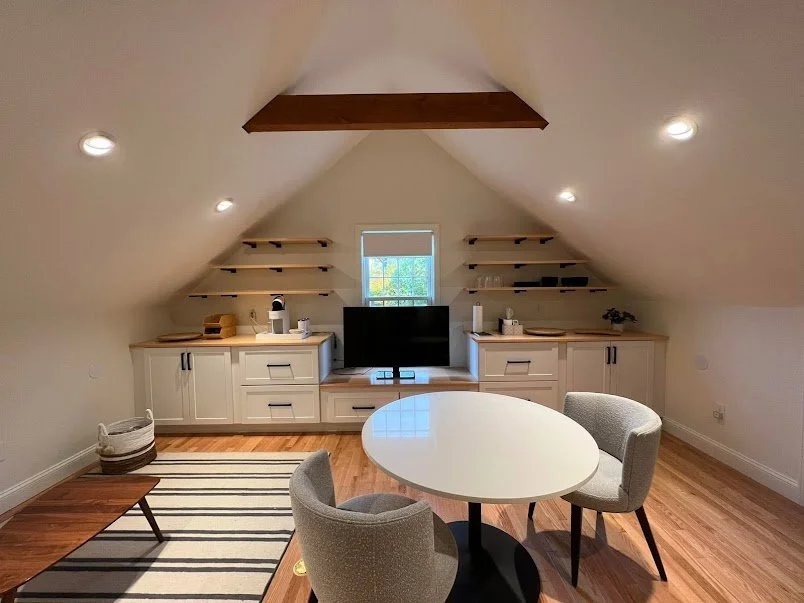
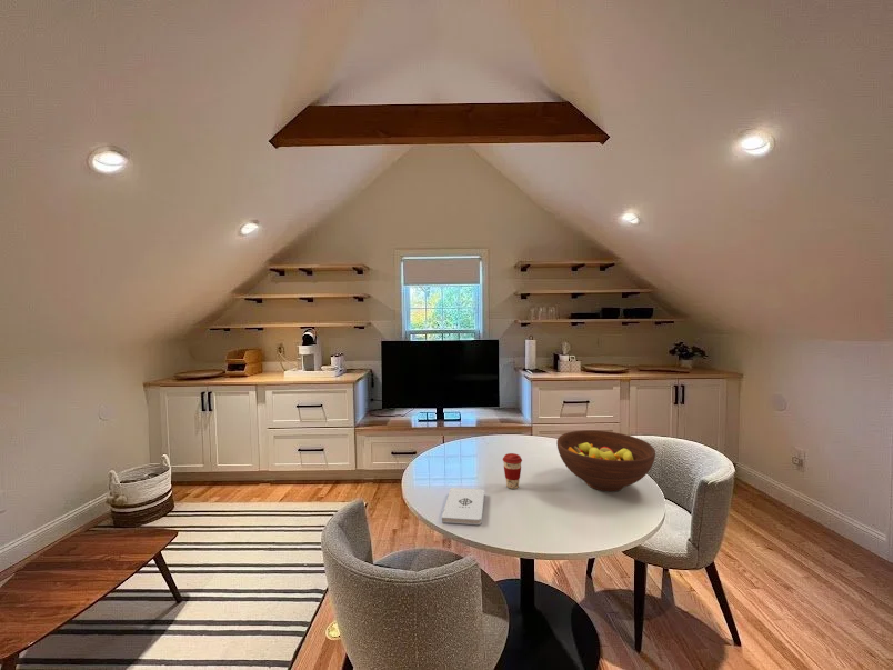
+ coffee cup (512, 471)
+ notepad (464, 504)
+ fruit bowl (603, 463)
